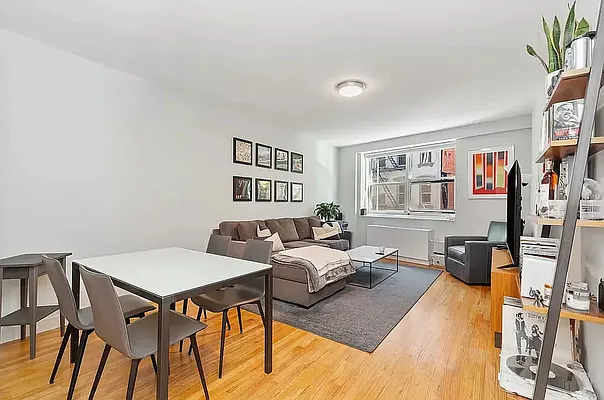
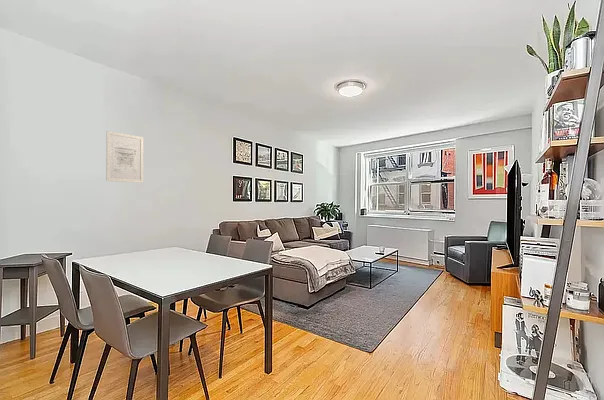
+ wall art (125, 158)
